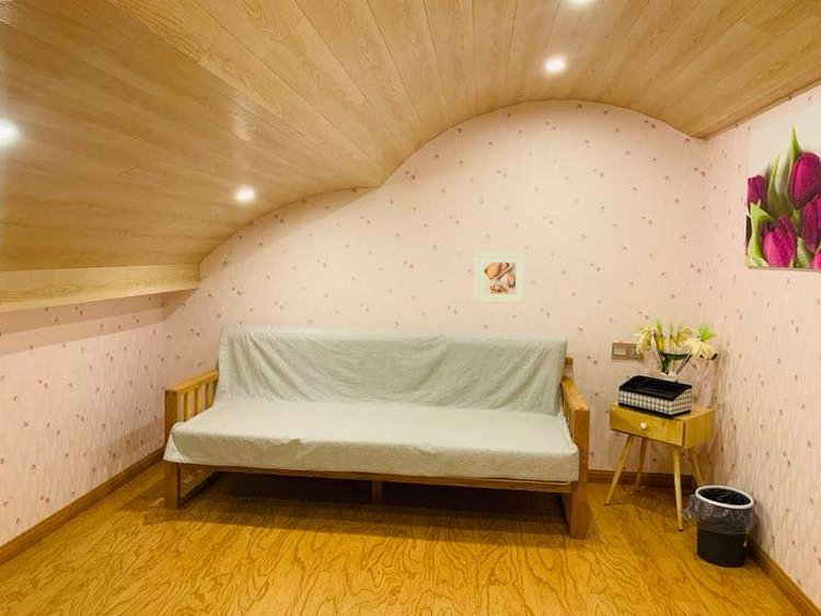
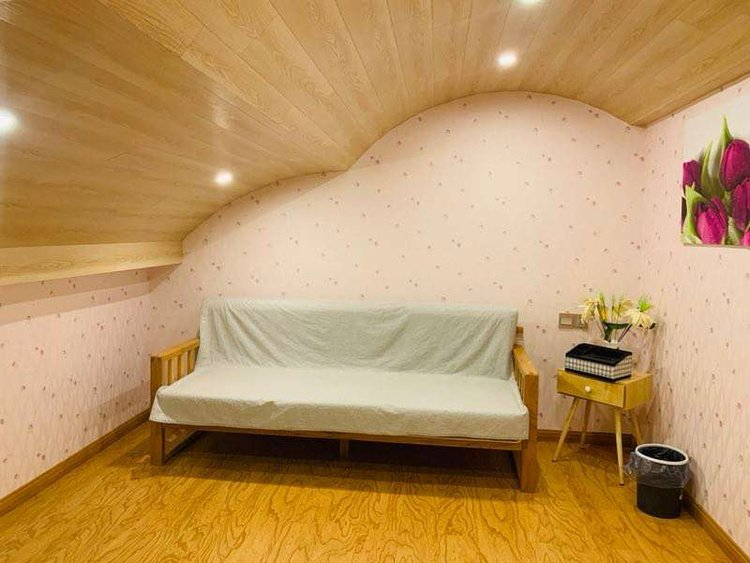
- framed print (499, 278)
